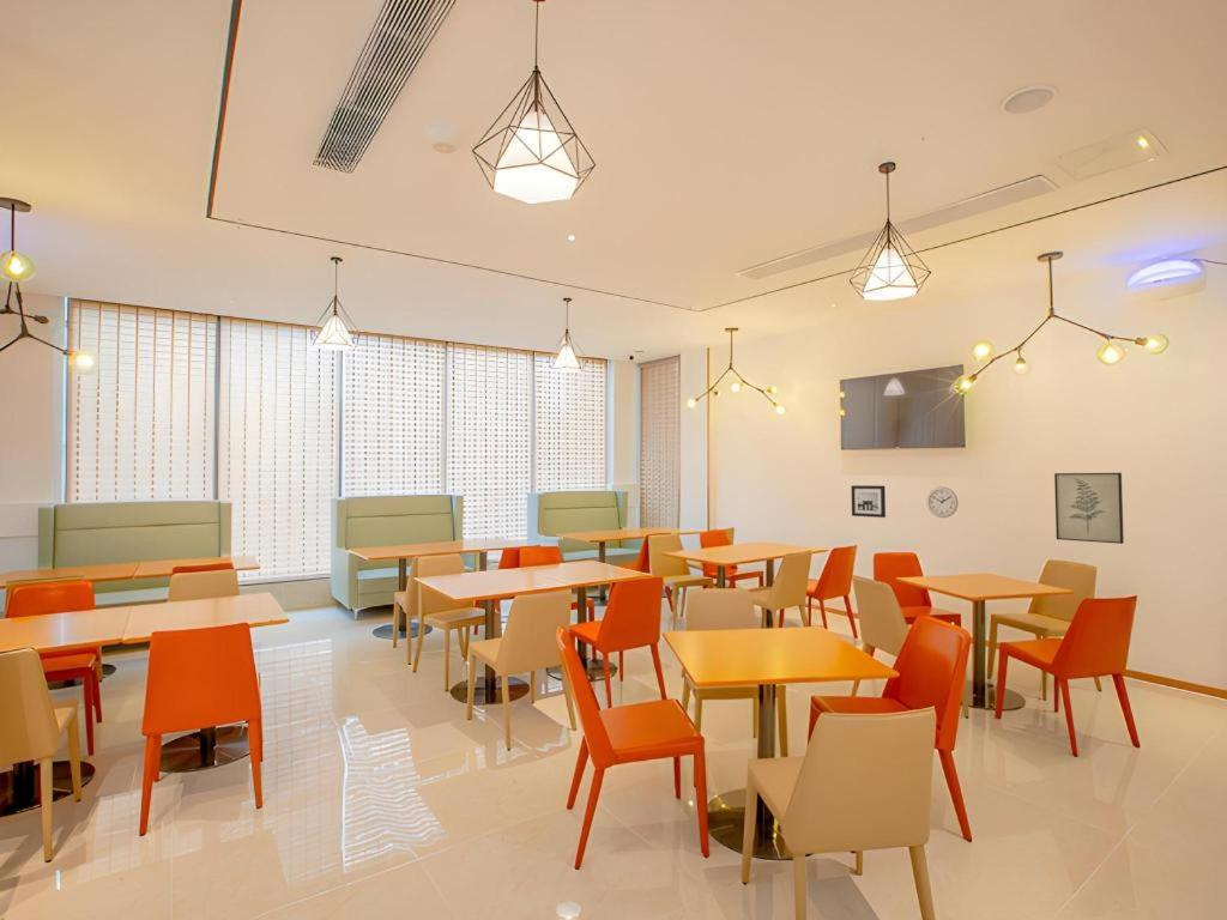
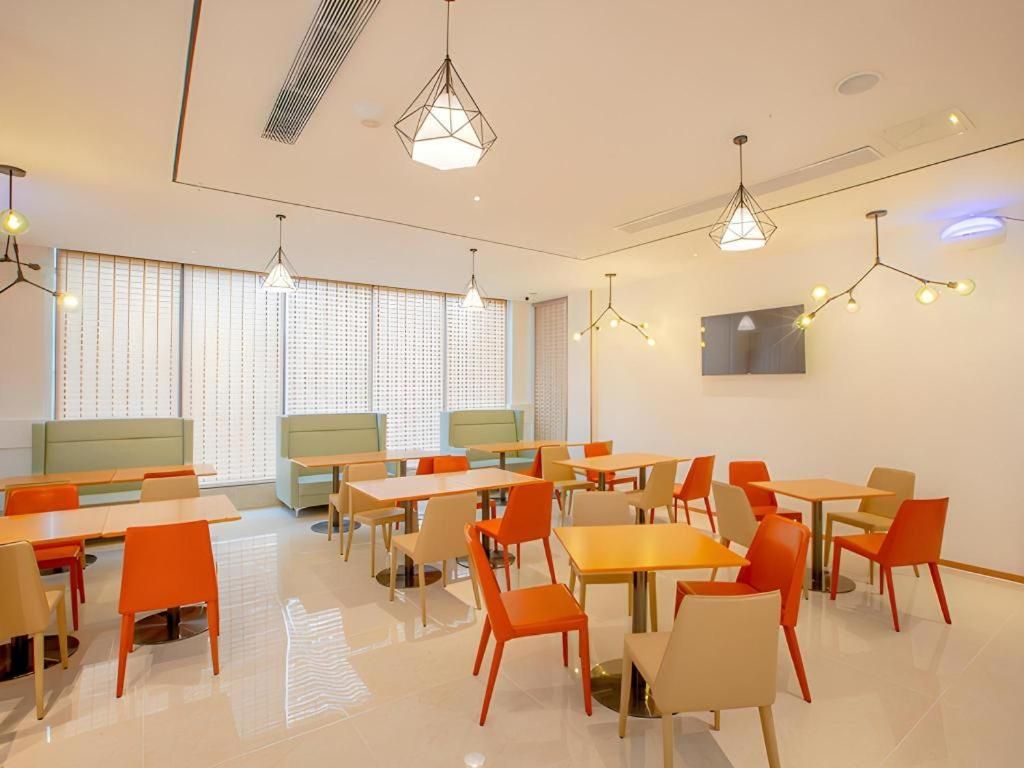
- wall clock (942, 502)
- wall art (1087, 507)
- wall art (868, 501)
